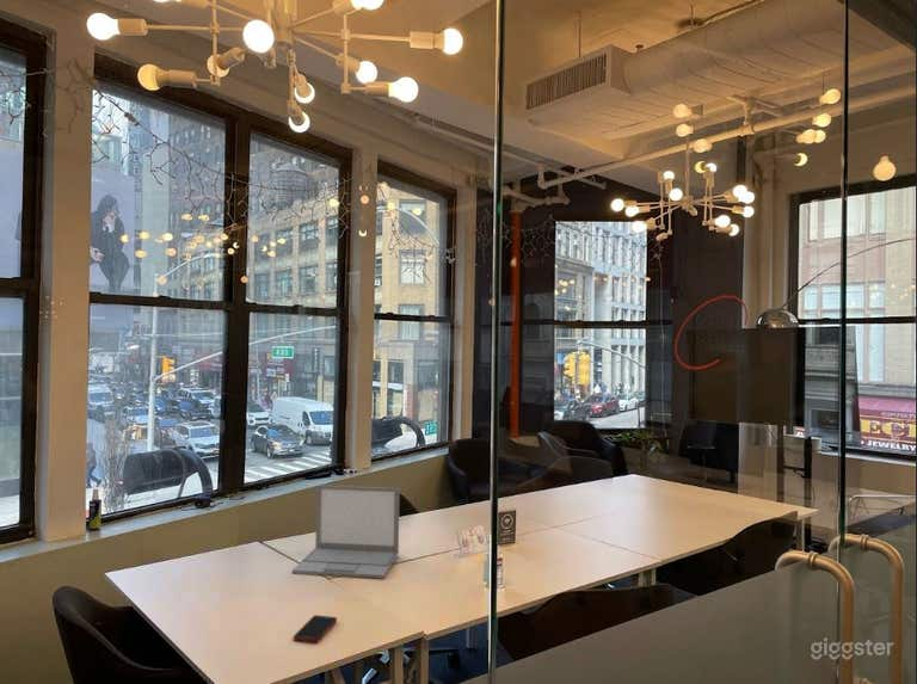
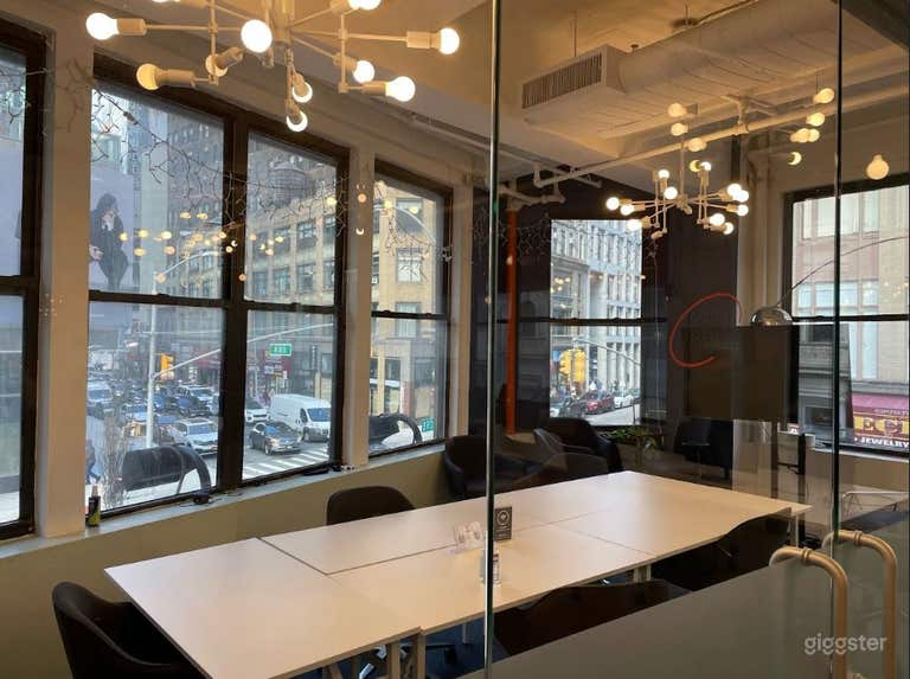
- laptop (347, 529)
- cell phone (315, 628)
